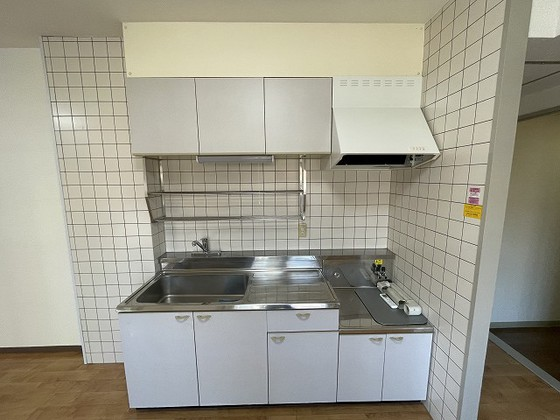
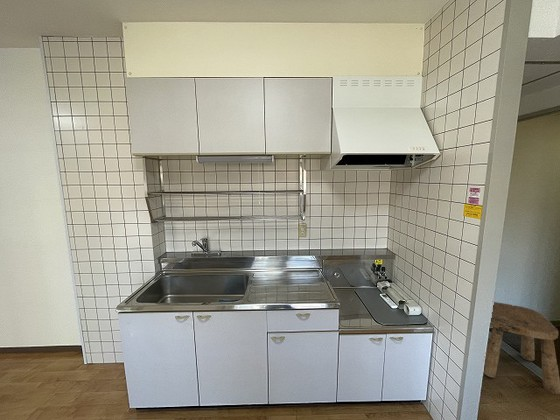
+ stool (512, 332)
